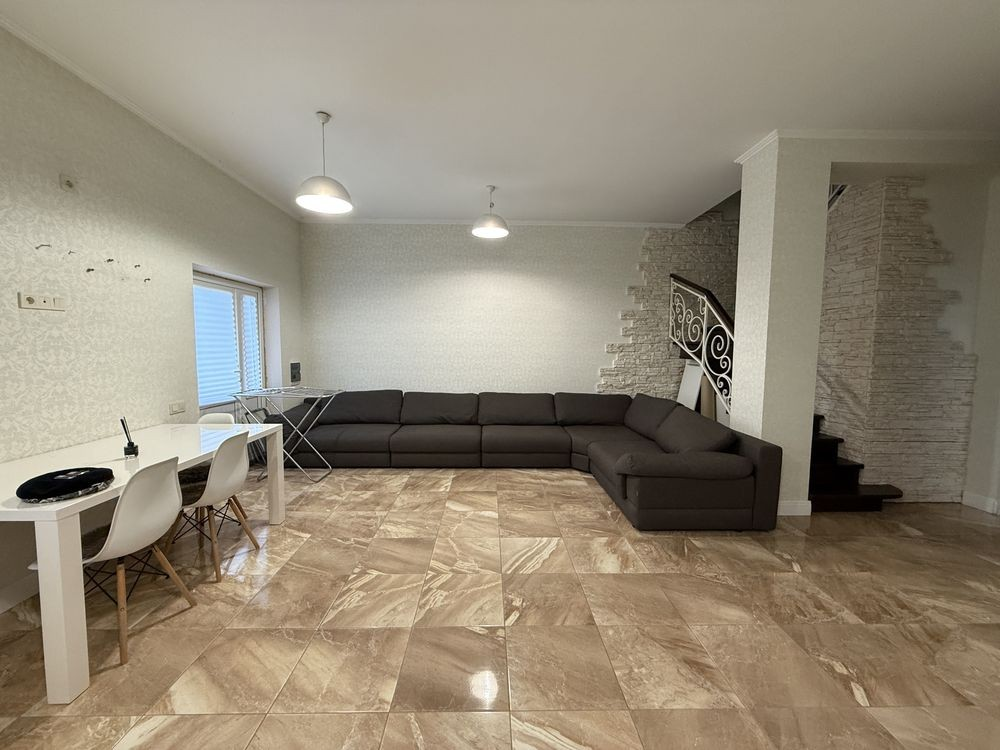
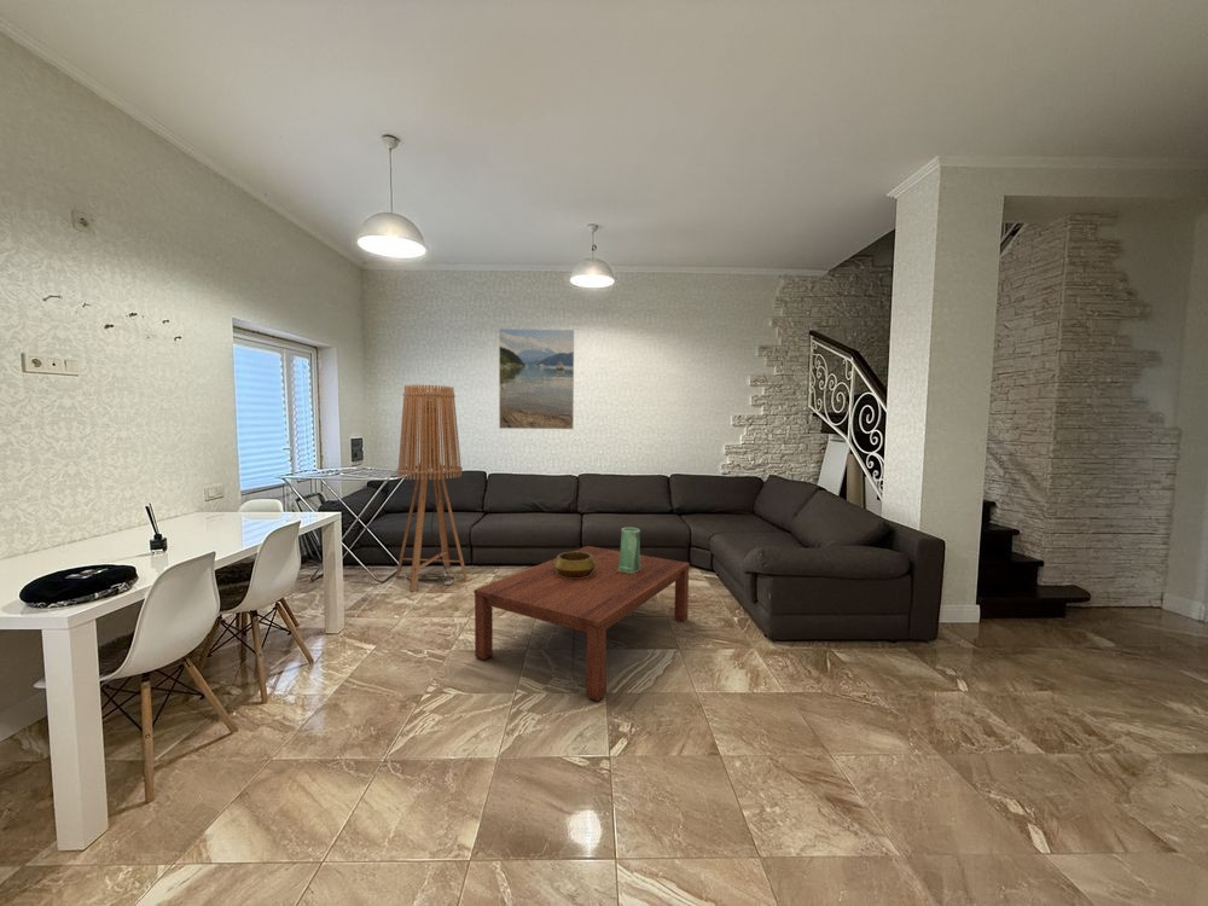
+ floor lamp (426, 483)
+ decorative bowl (575, 564)
+ vase (629, 548)
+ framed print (536, 379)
+ coffee table (591, 605)
